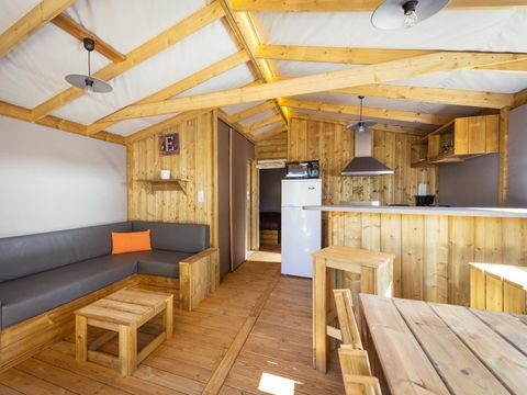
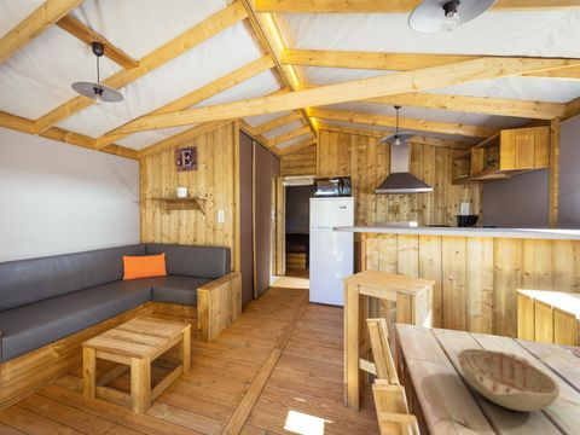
+ decorative bowl (503, 381)
